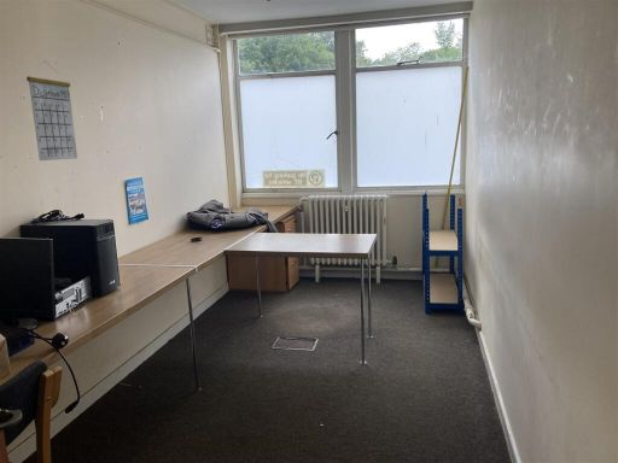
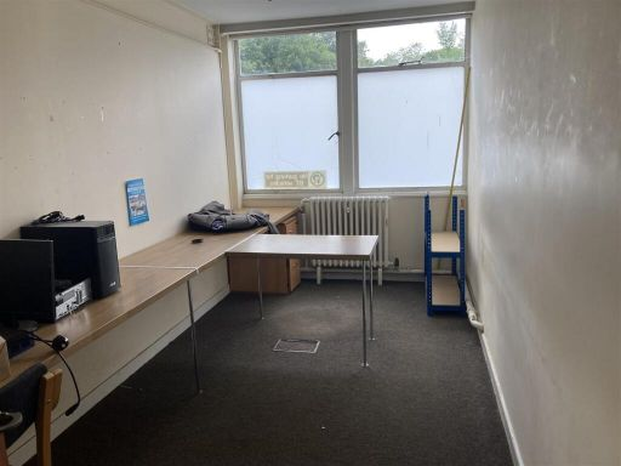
- calendar (53, 110)
